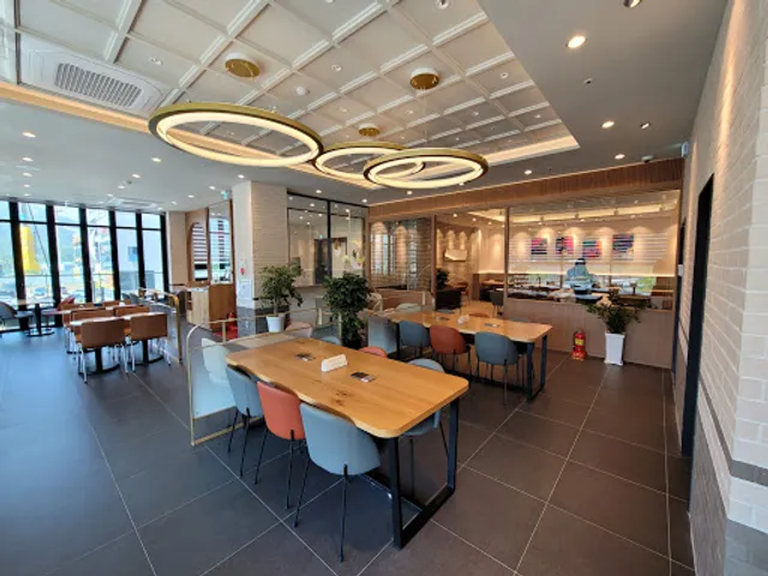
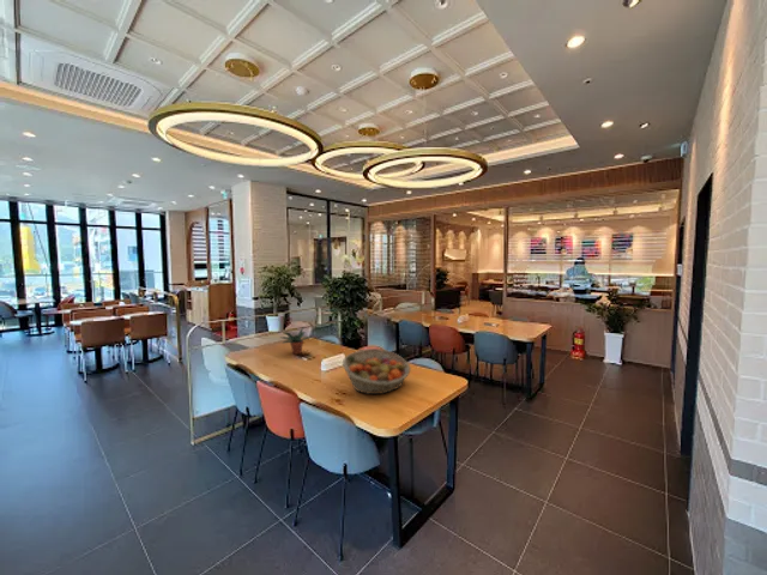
+ potted plant (296, 339)
+ fruit basket (376, 370)
